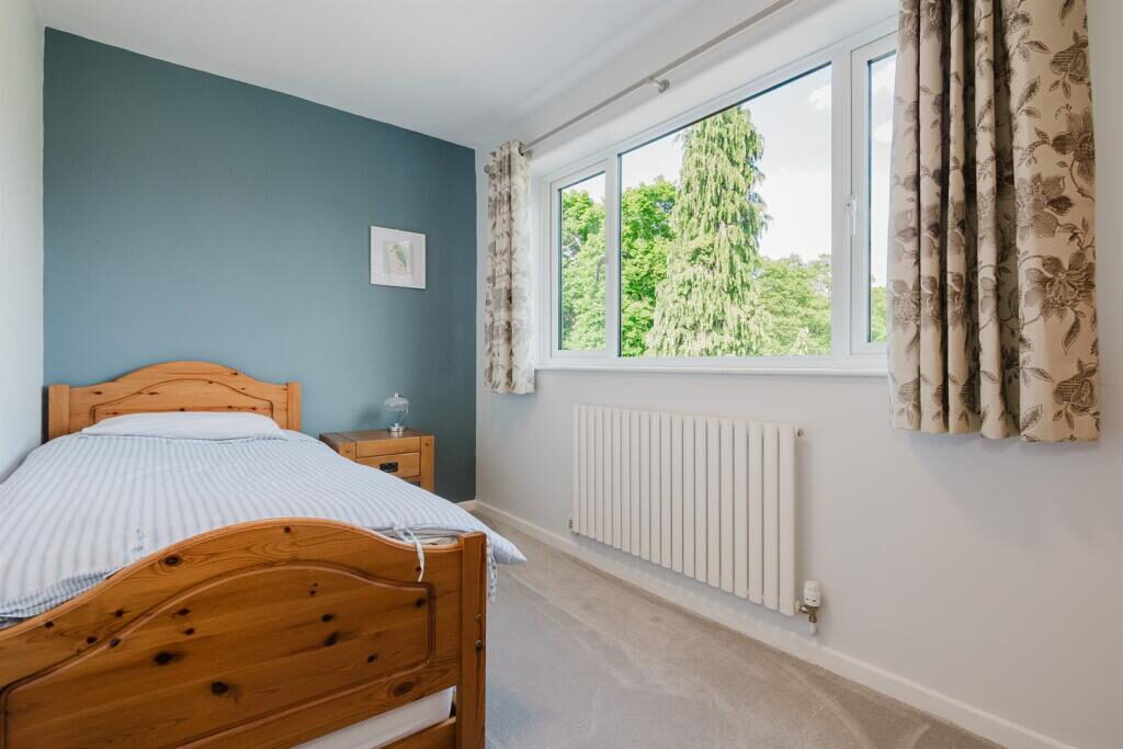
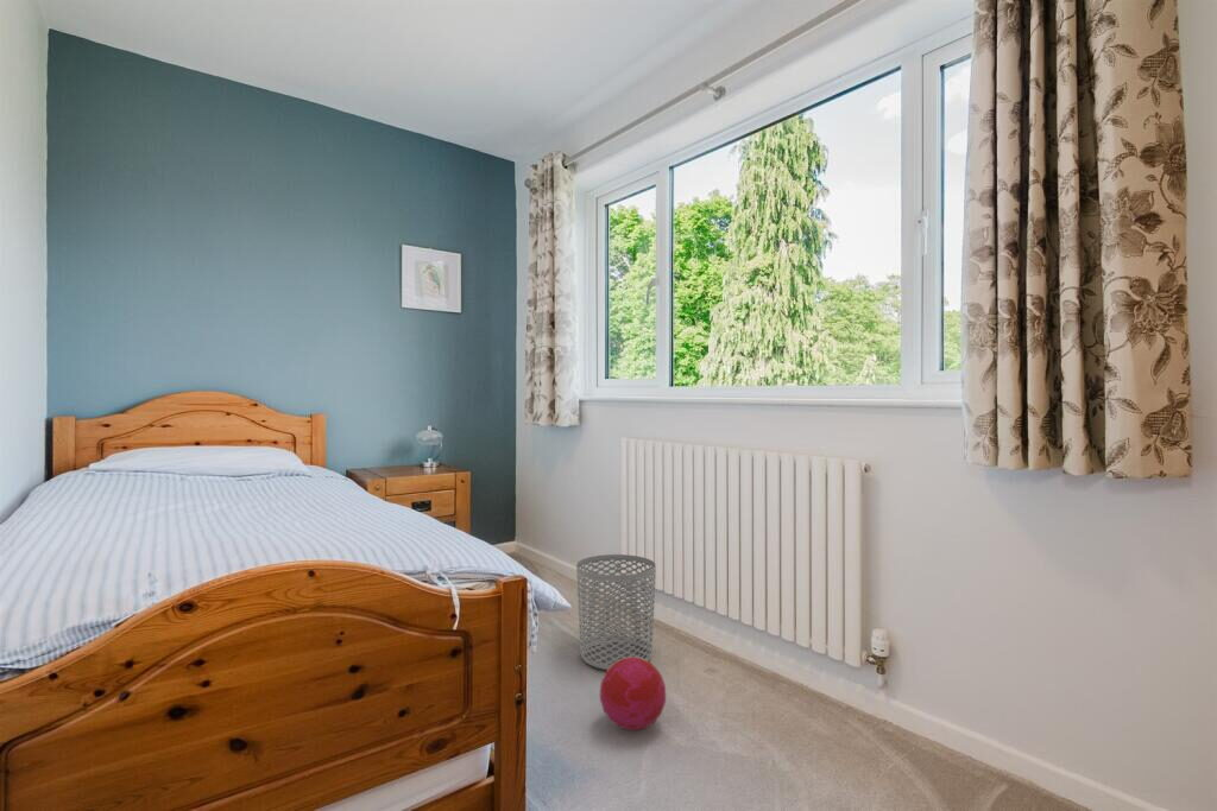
+ waste bin (614, 610)
+ ball (632, 692)
